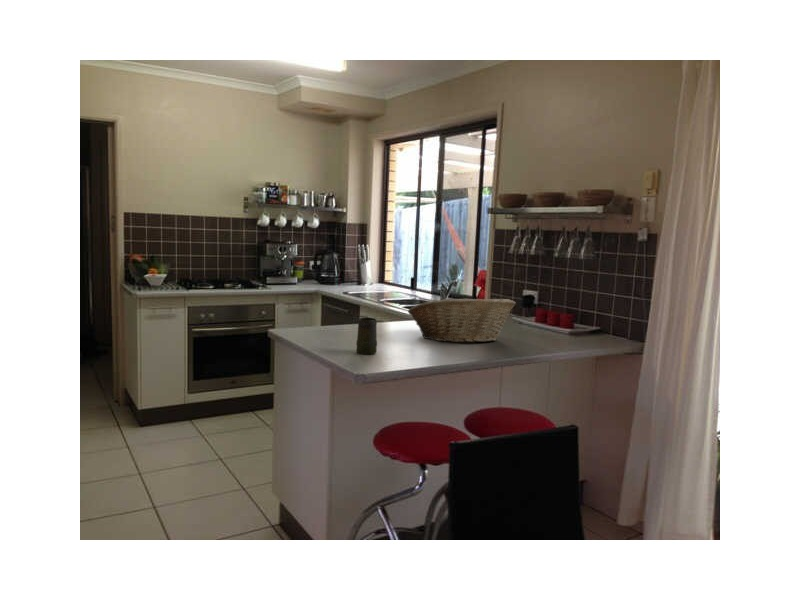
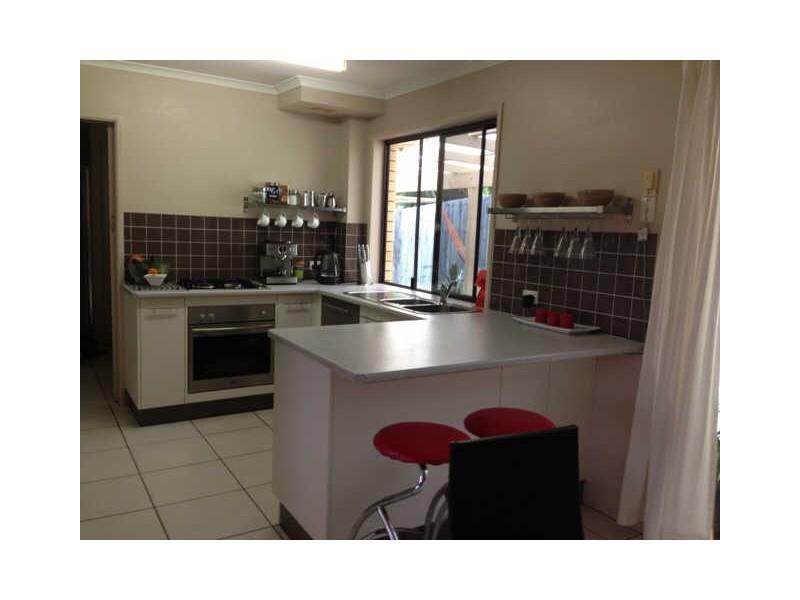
- mug (368, 335)
- fruit basket (461, 316)
